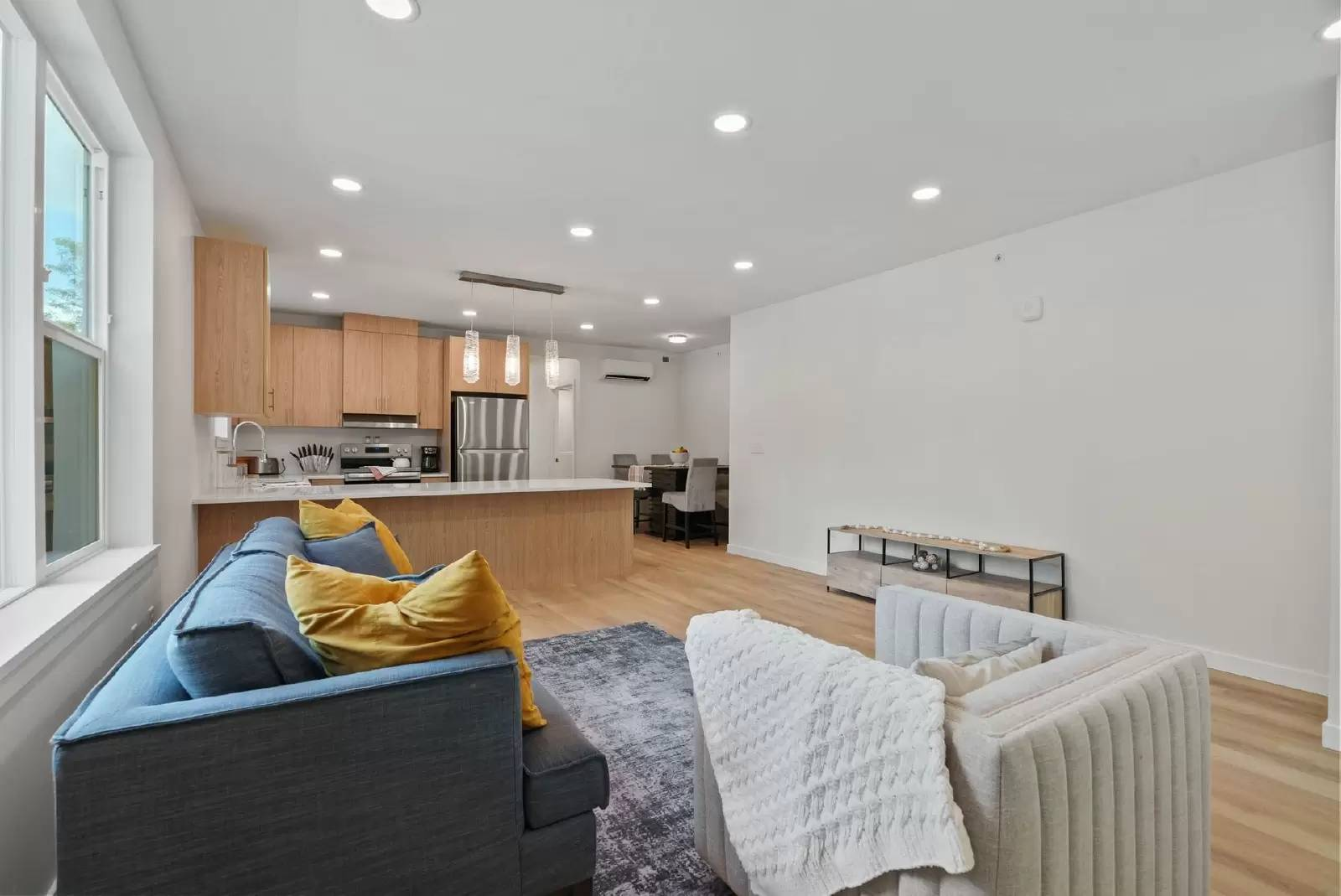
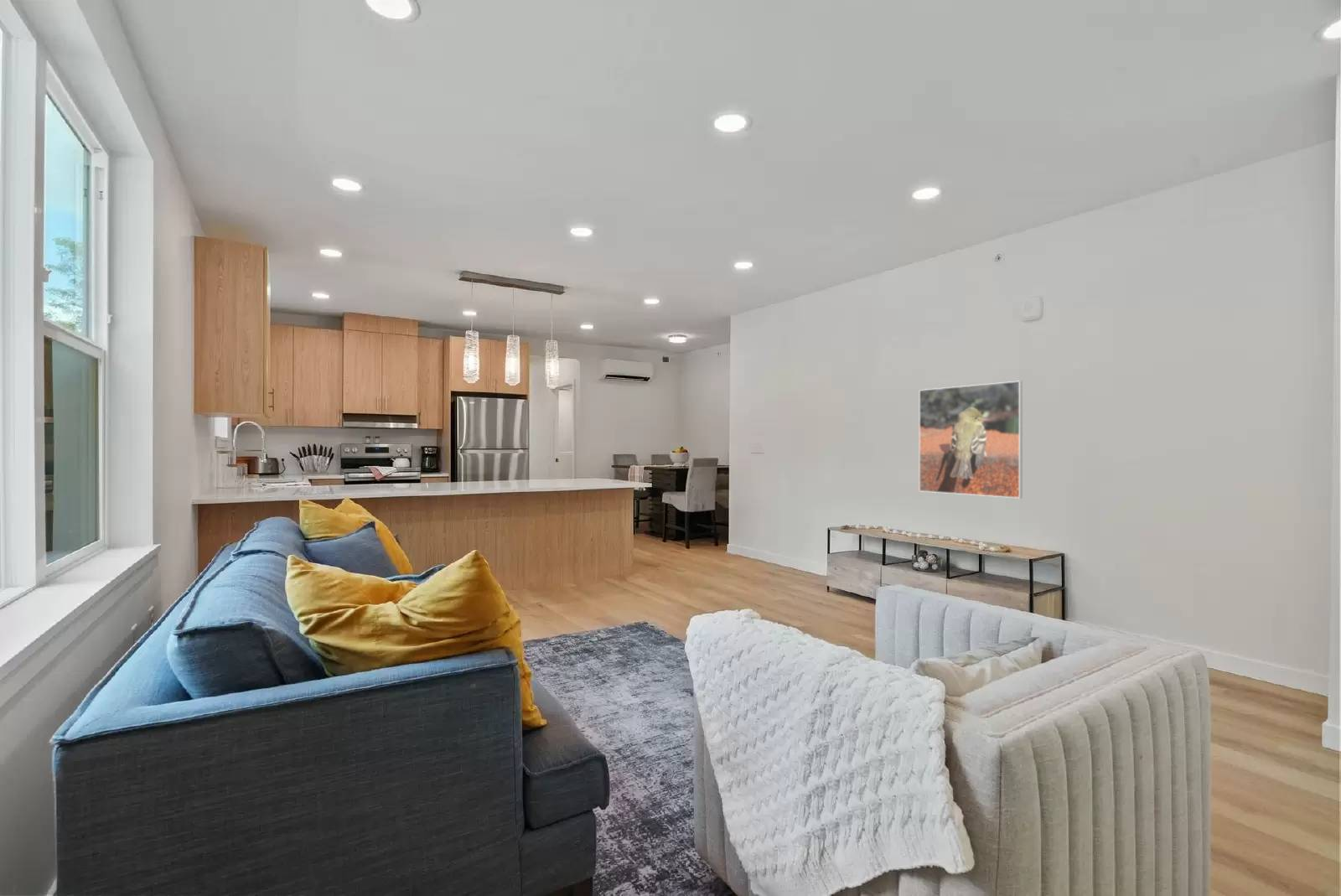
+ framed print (966, 440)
